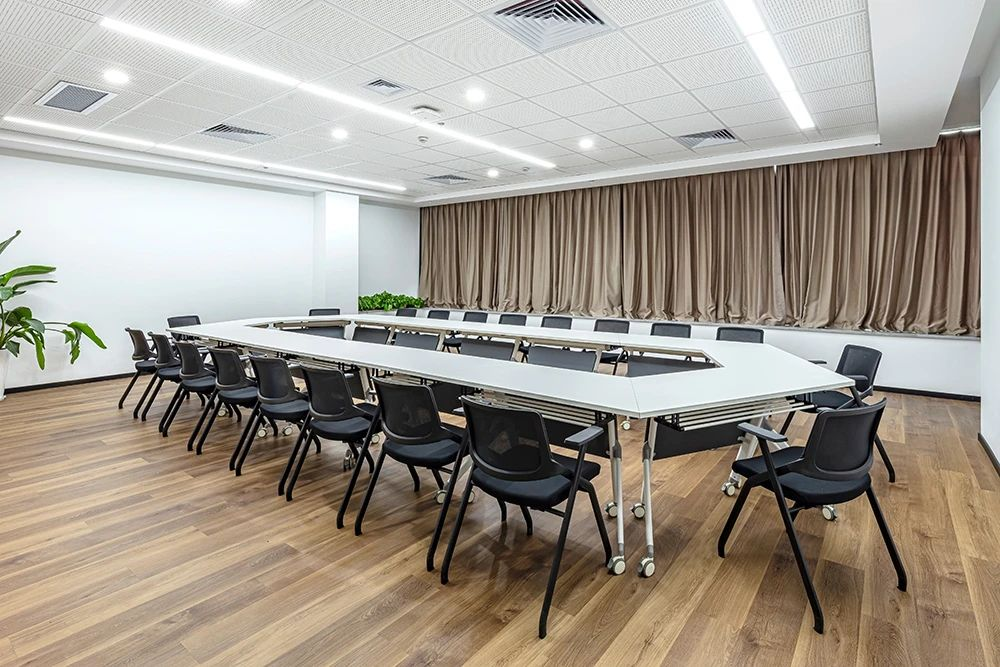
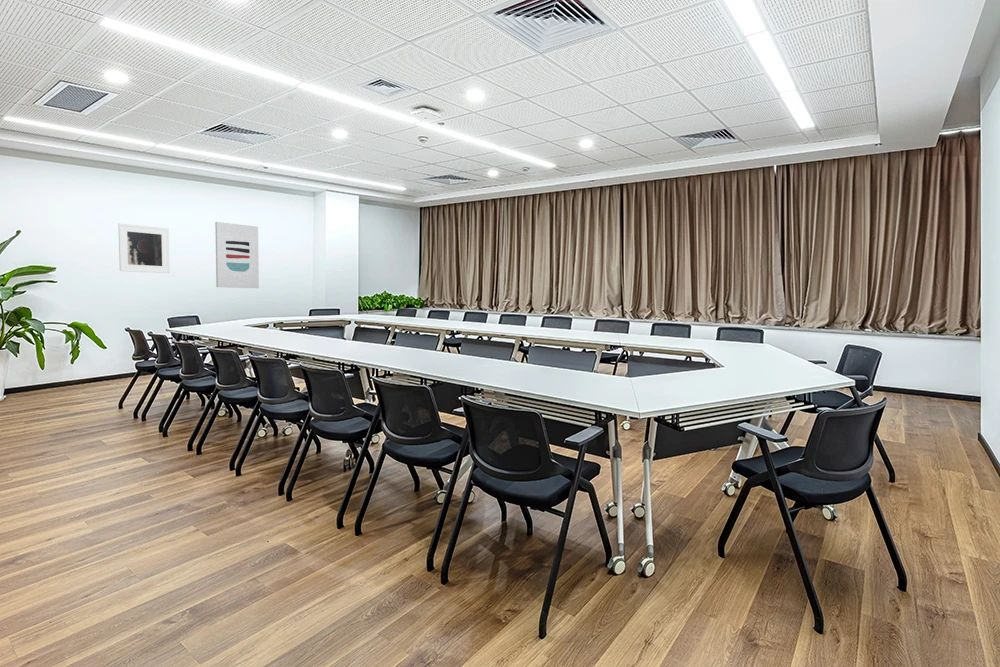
+ wall art (237, 256)
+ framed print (144, 249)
